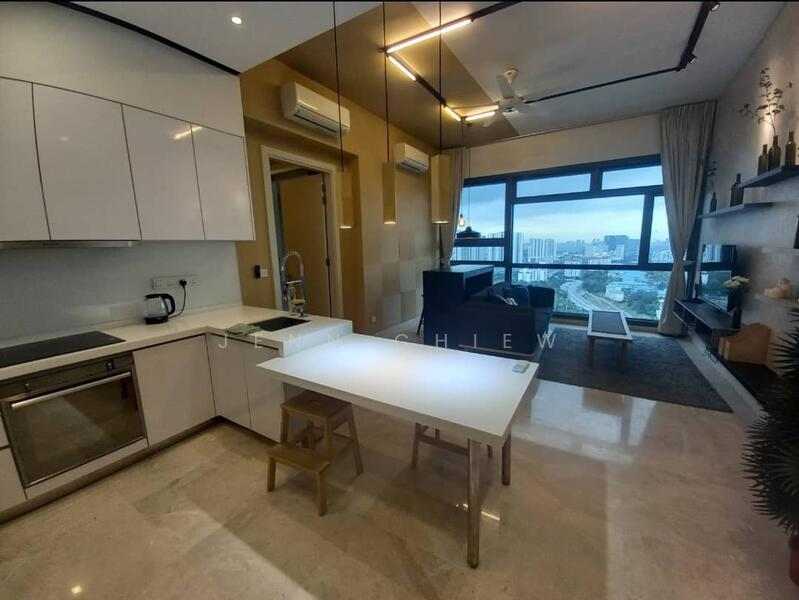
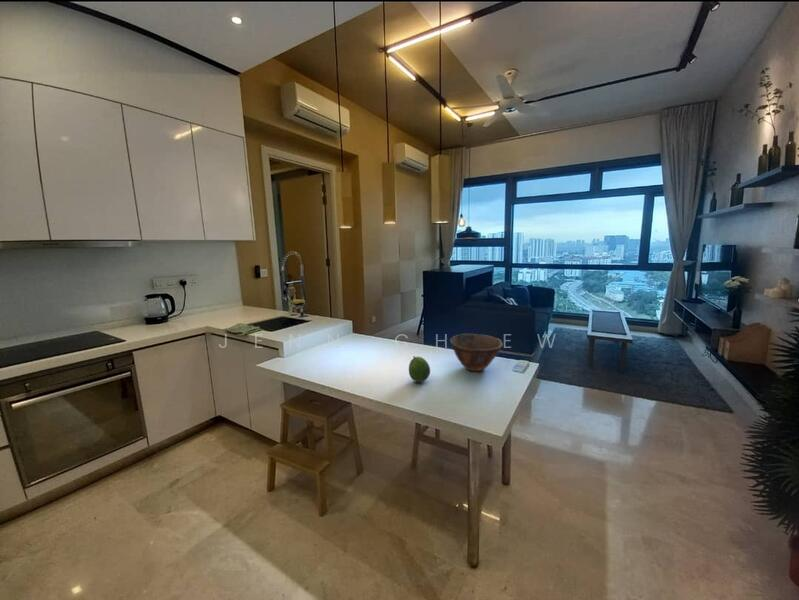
+ bowl (475, 354)
+ fruit (419, 369)
